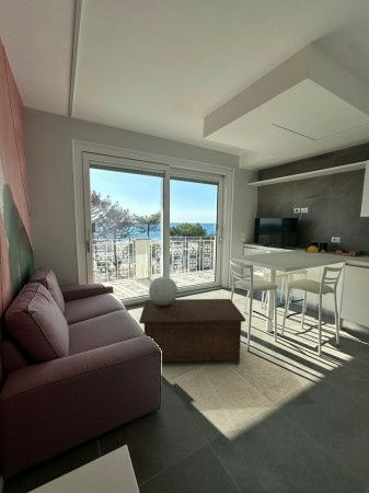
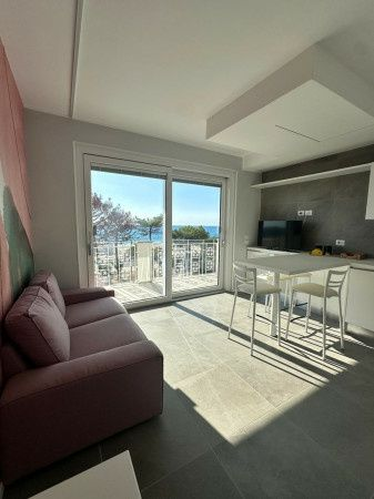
- decorative orb (163, 290)
- cabinet (189, 329)
